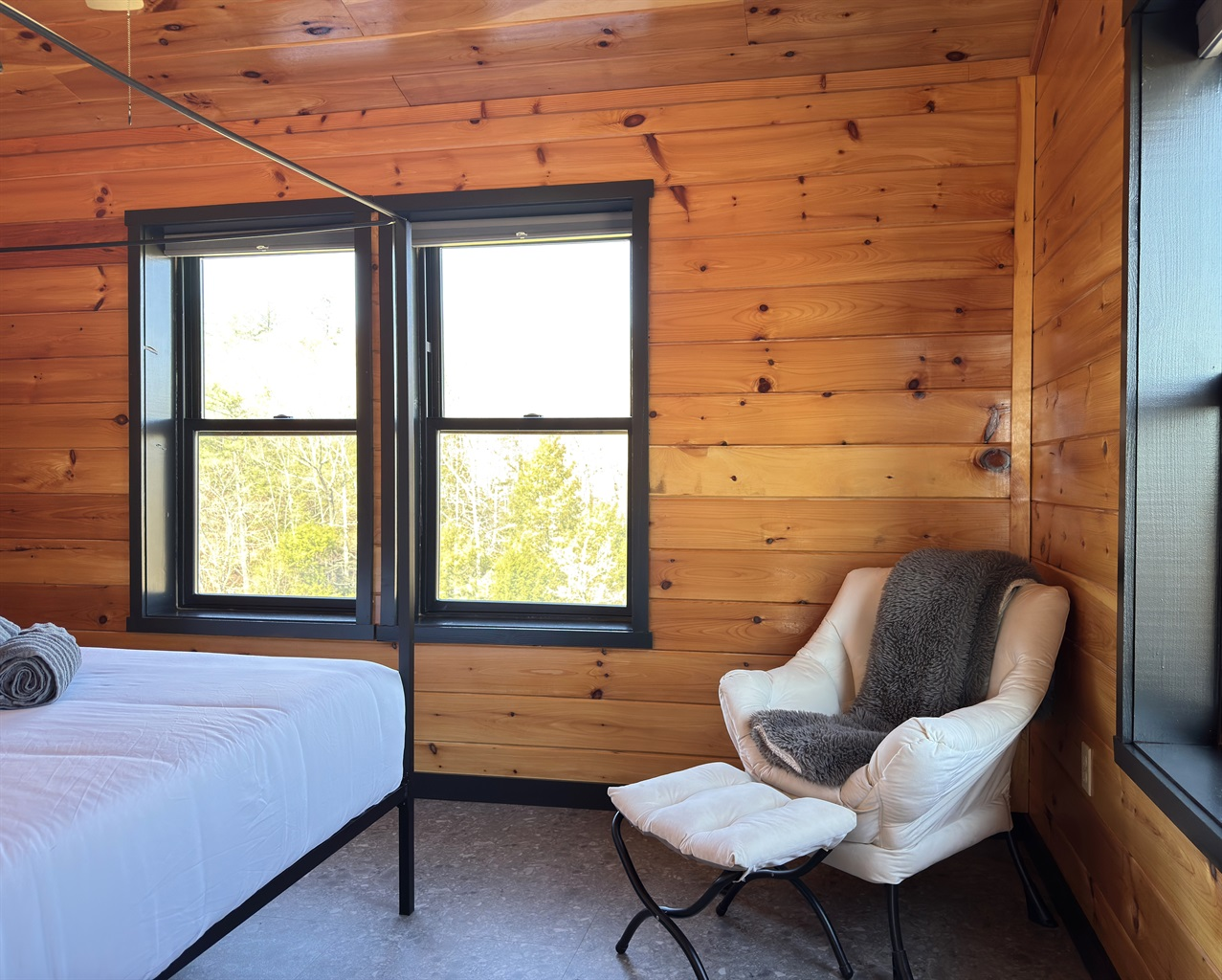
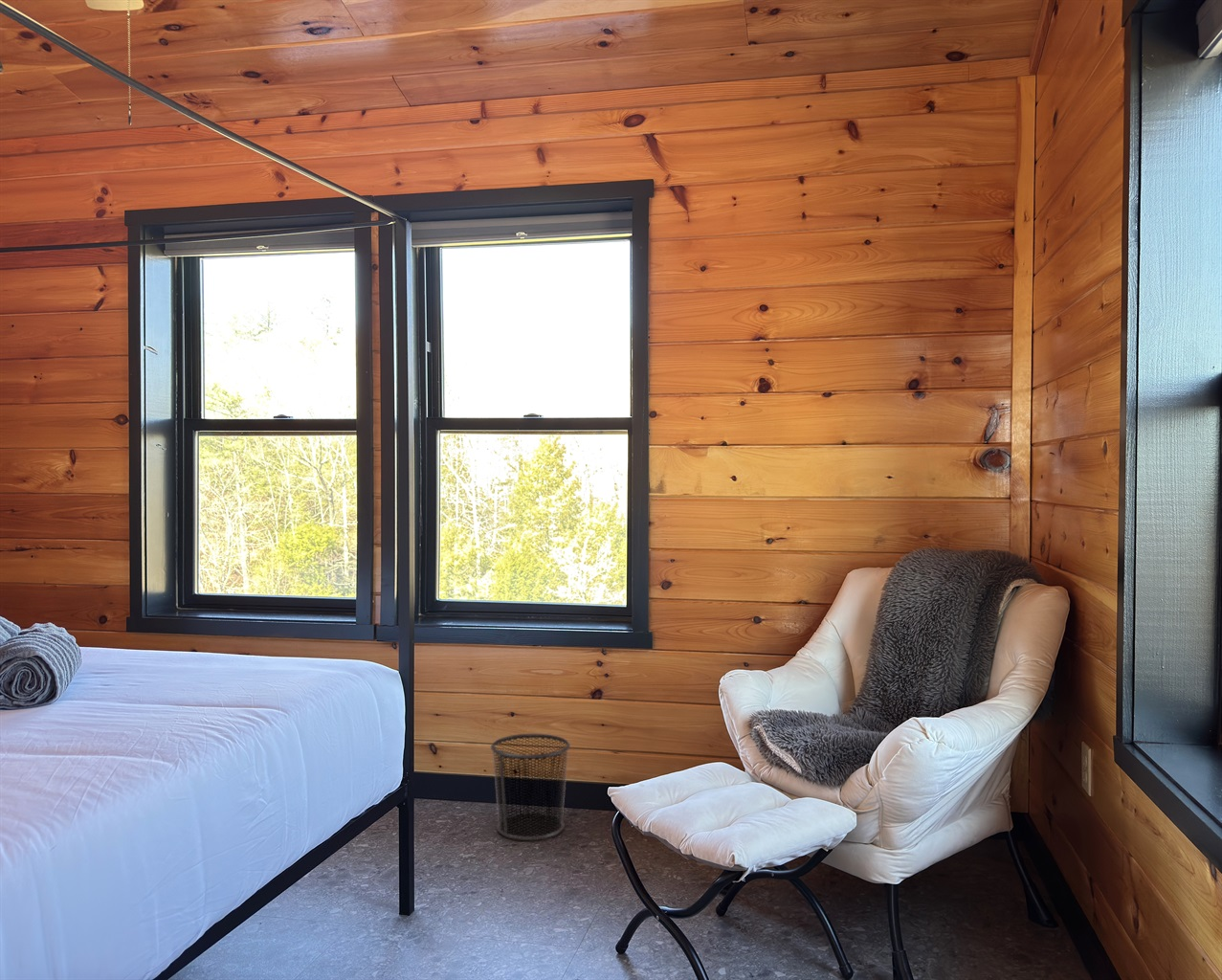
+ waste bin (530, 786)
